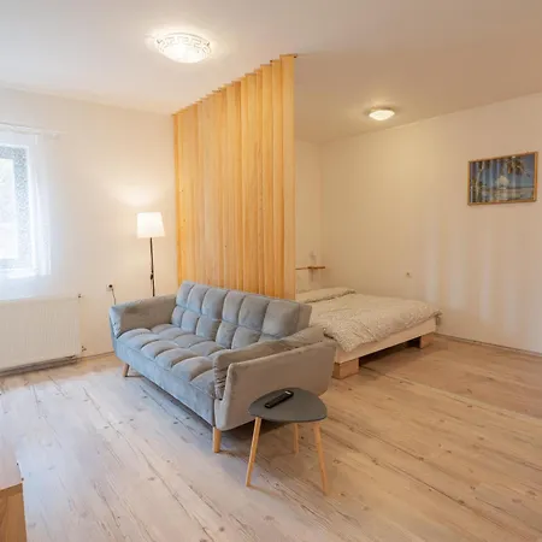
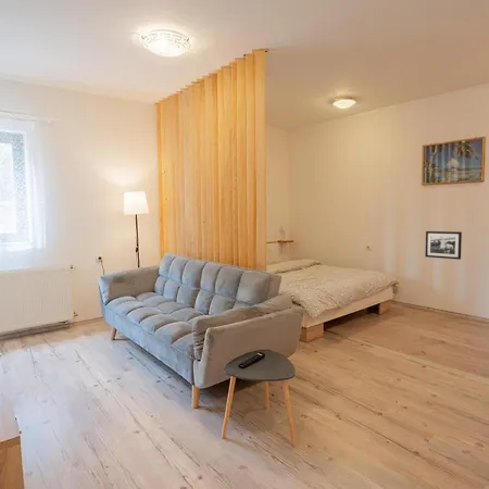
+ picture frame (442, 244)
